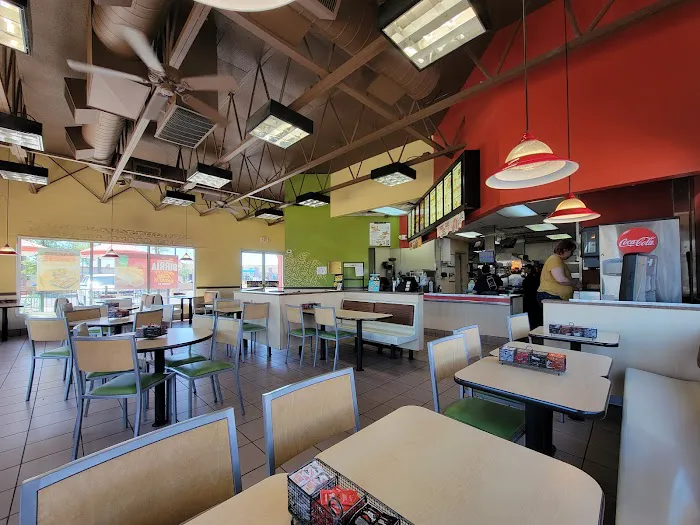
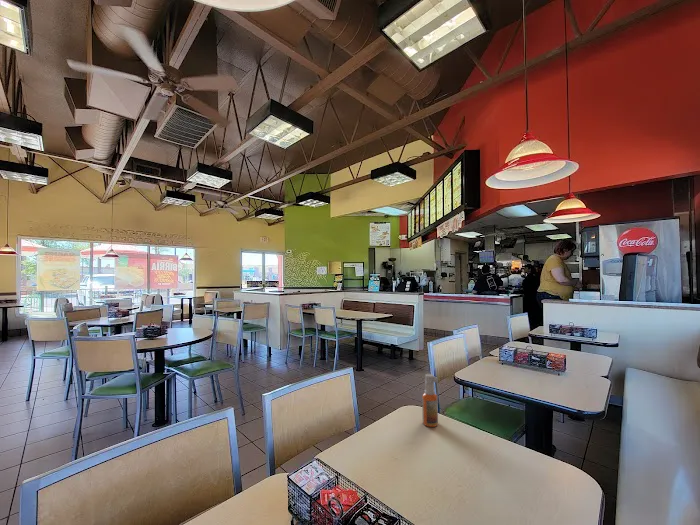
+ spray bottle (431, 399)
